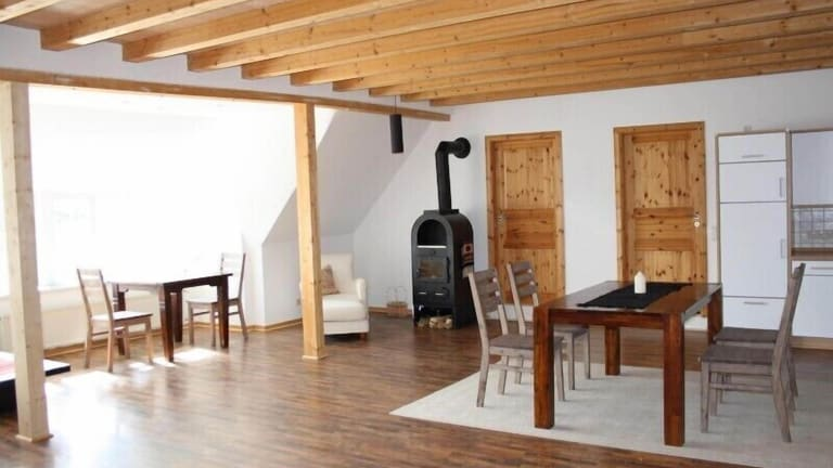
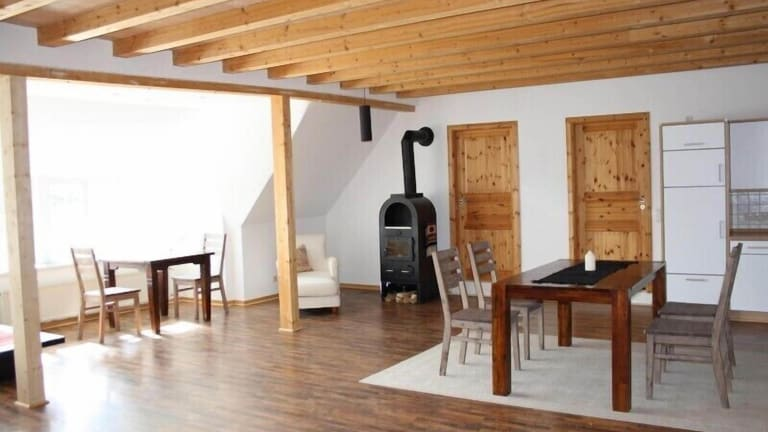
- basket (397, 300)
